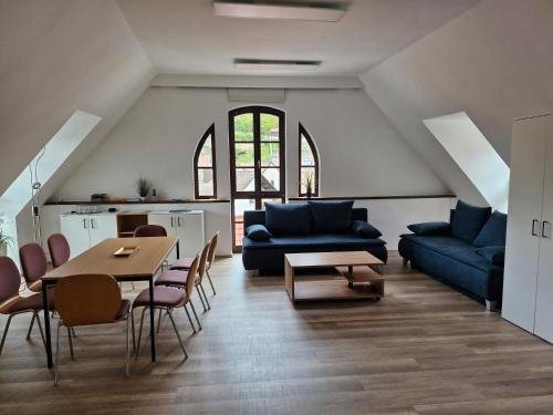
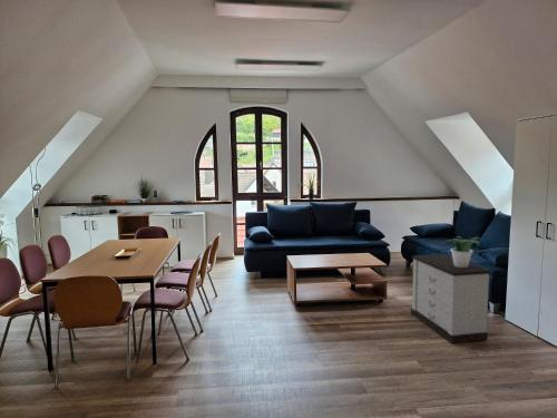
+ potted plant (463, 252)
+ nightstand (447, 294)
